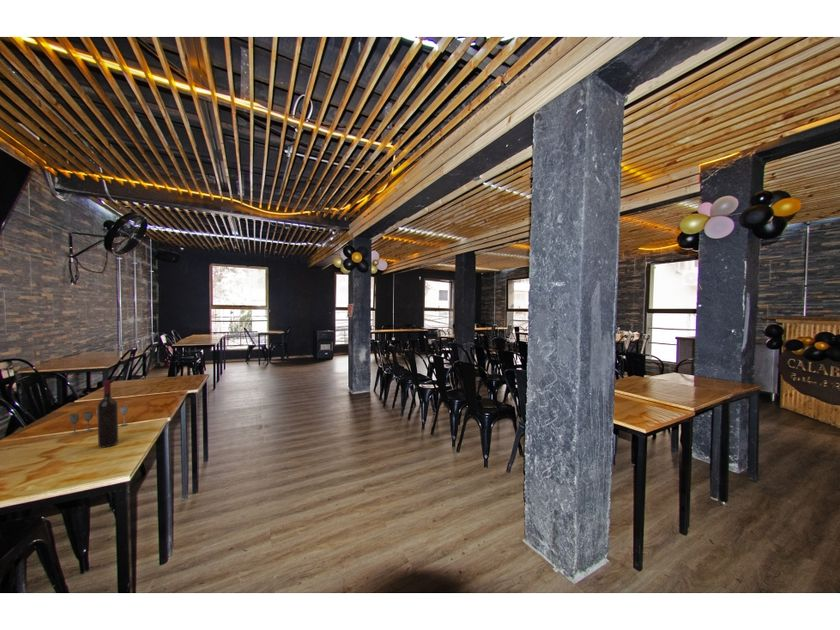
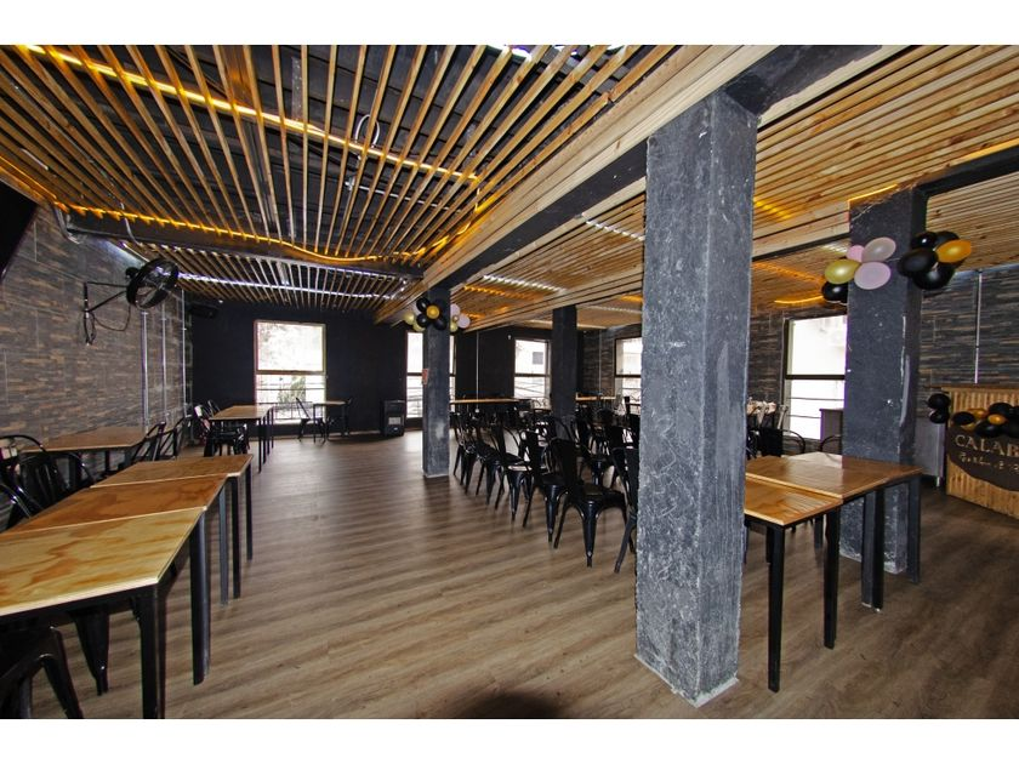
- wine bottle (107, 412)
- wine glass (97, 417)
